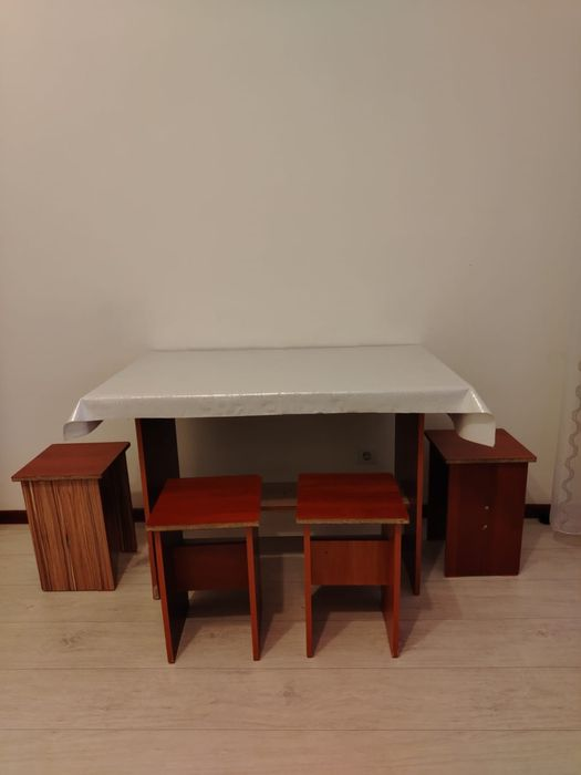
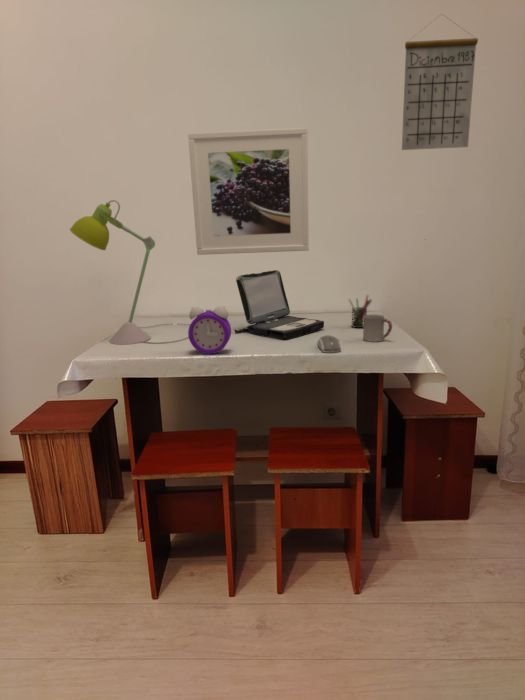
+ laptop (278, 302)
+ pen holder (359, 310)
+ desk lamp (141, 270)
+ alarm clock (209, 329)
+ cup (377, 328)
+ computer mouse (328, 341)
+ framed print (250, 193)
+ calendar (438, 83)
